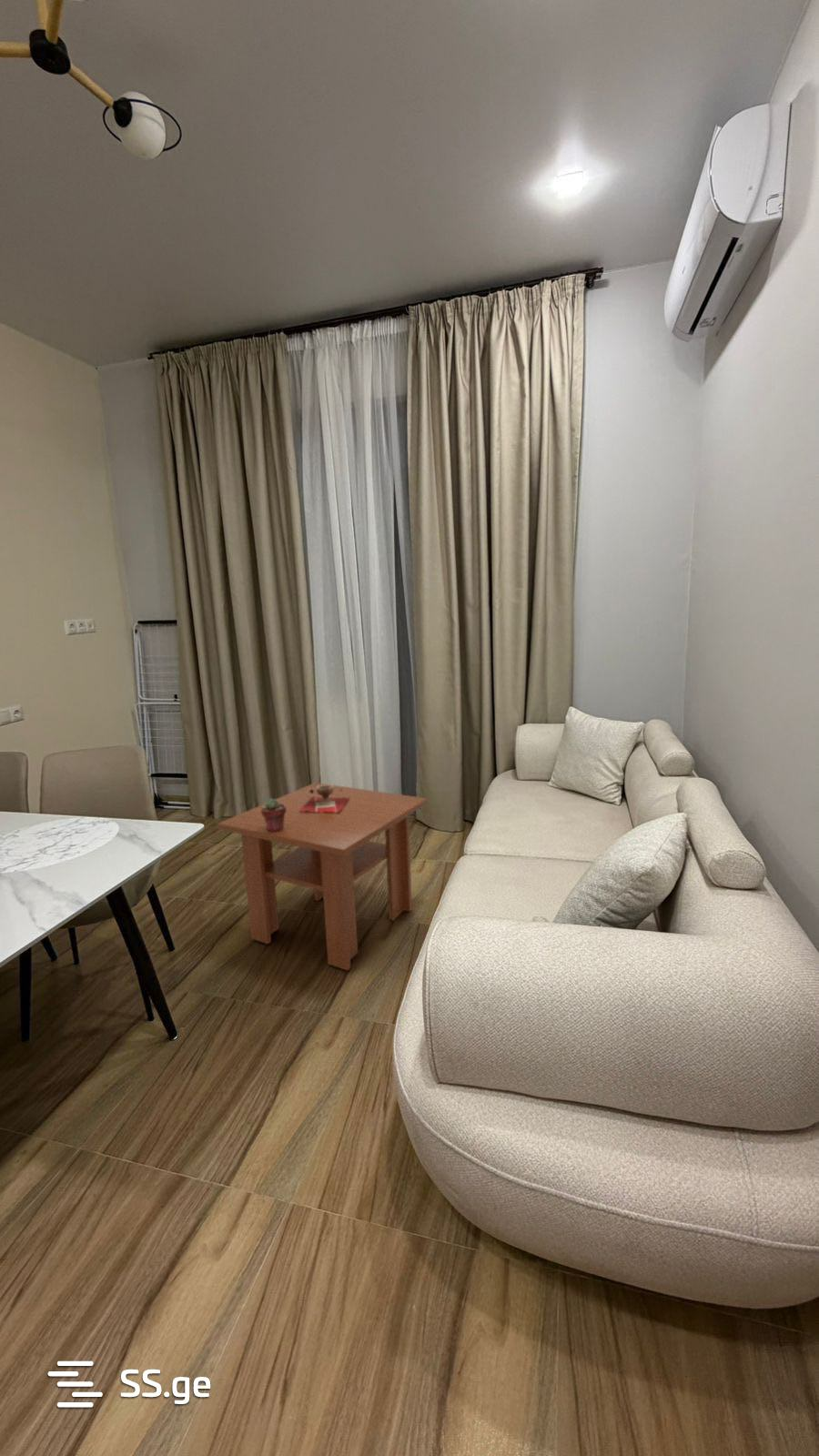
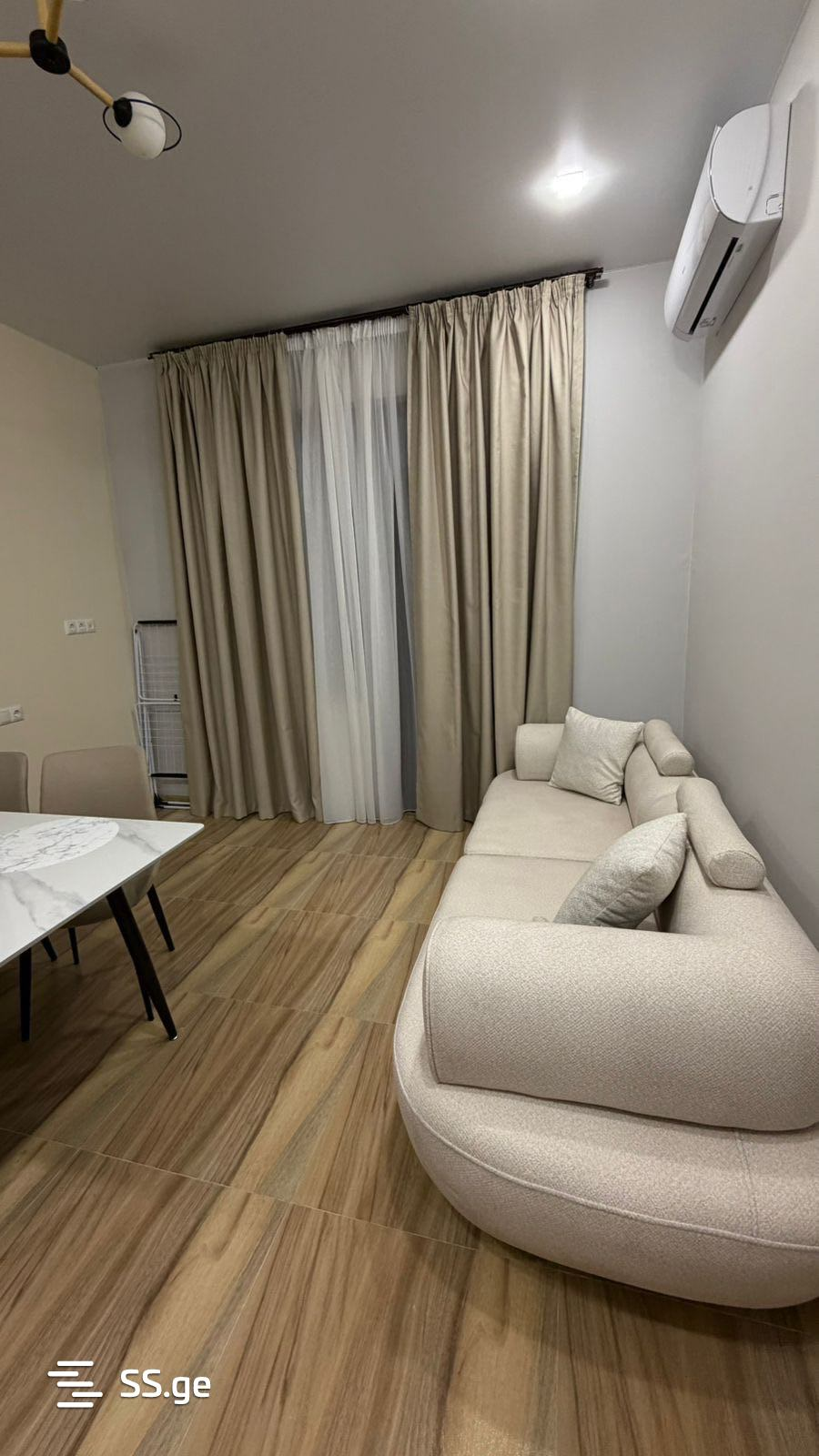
- coffee table (330, 868)
- potted succulent (273, 813)
- decorative bowl (324, 795)
